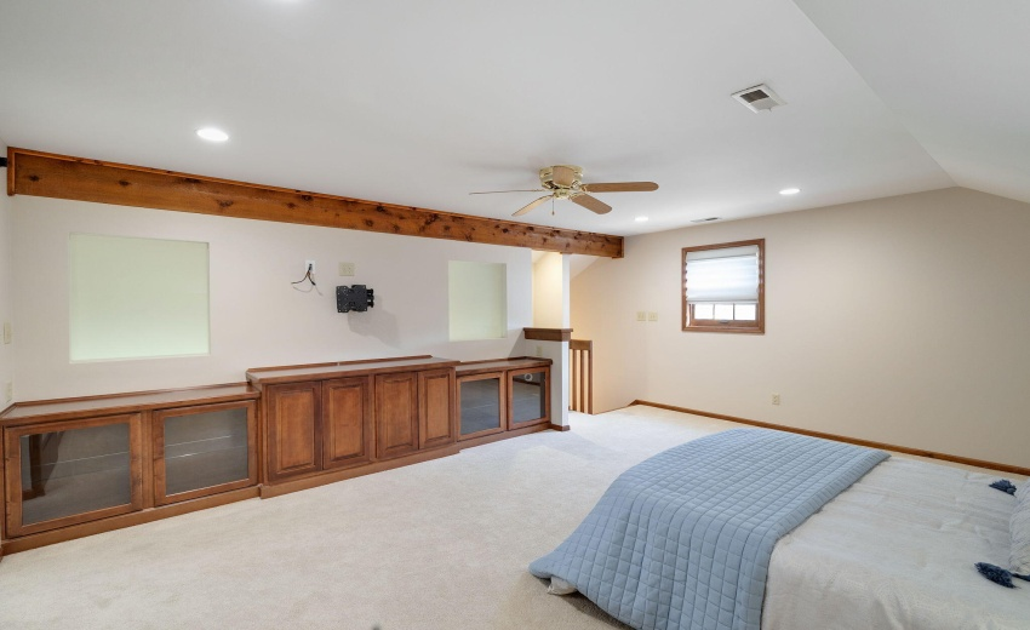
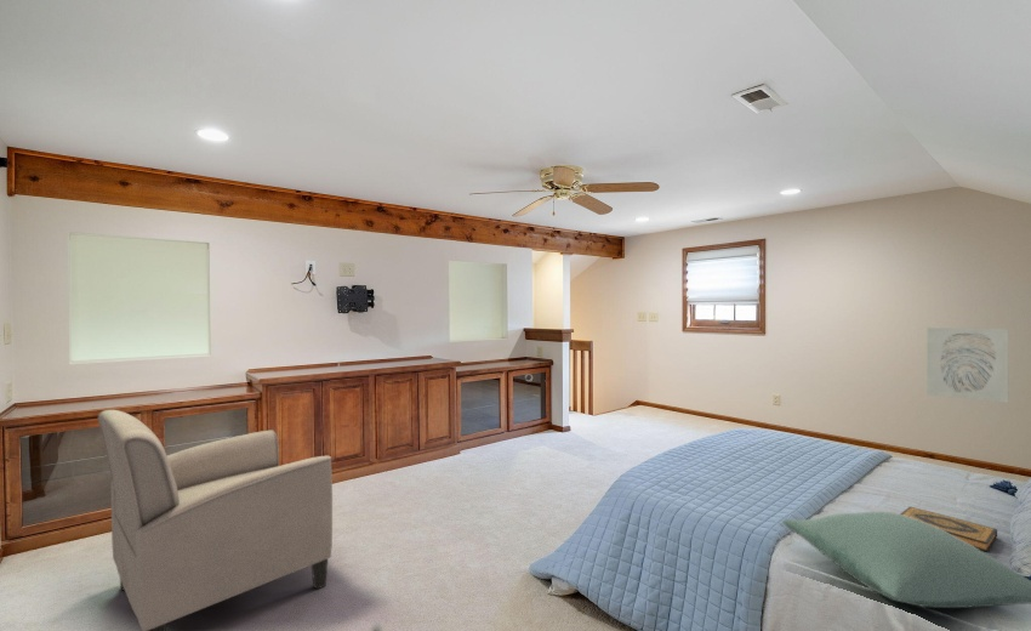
+ wall art (966, 363)
+ pillow (901, 553)
+ hardback book (945, 527)
+ chair (217, 496)
